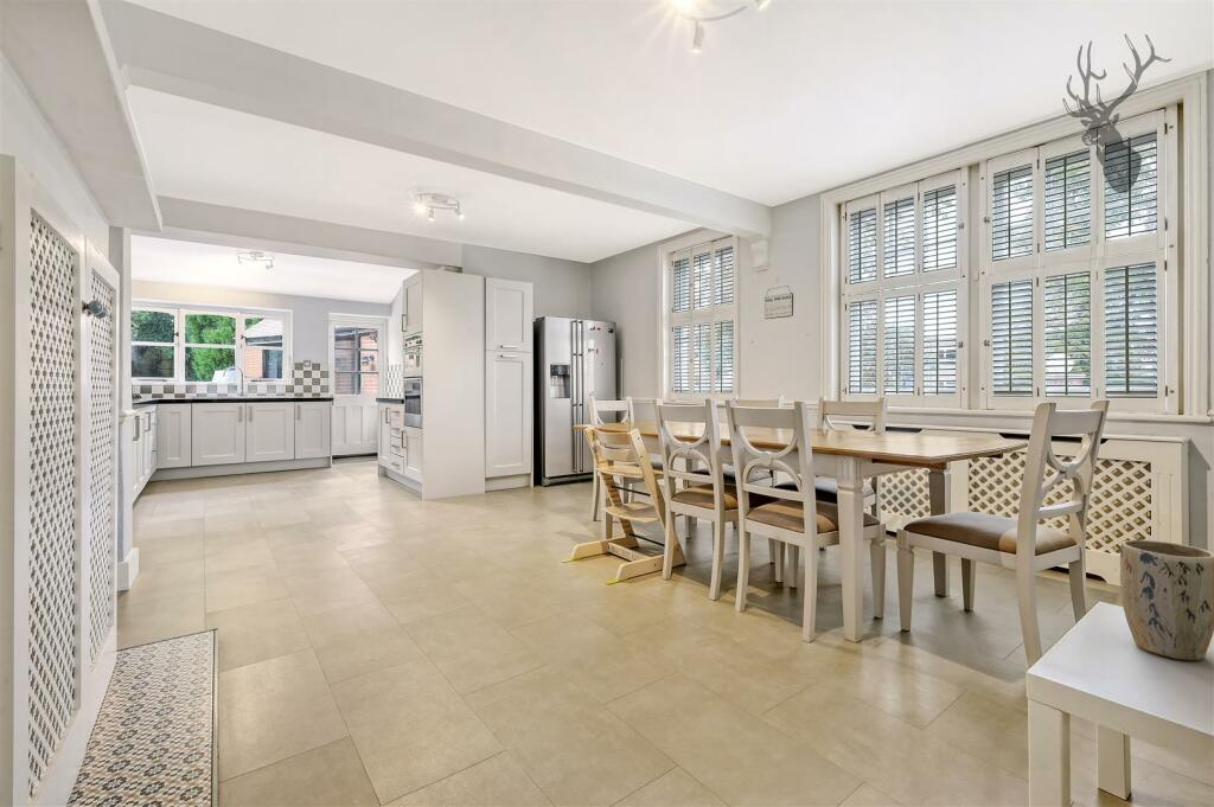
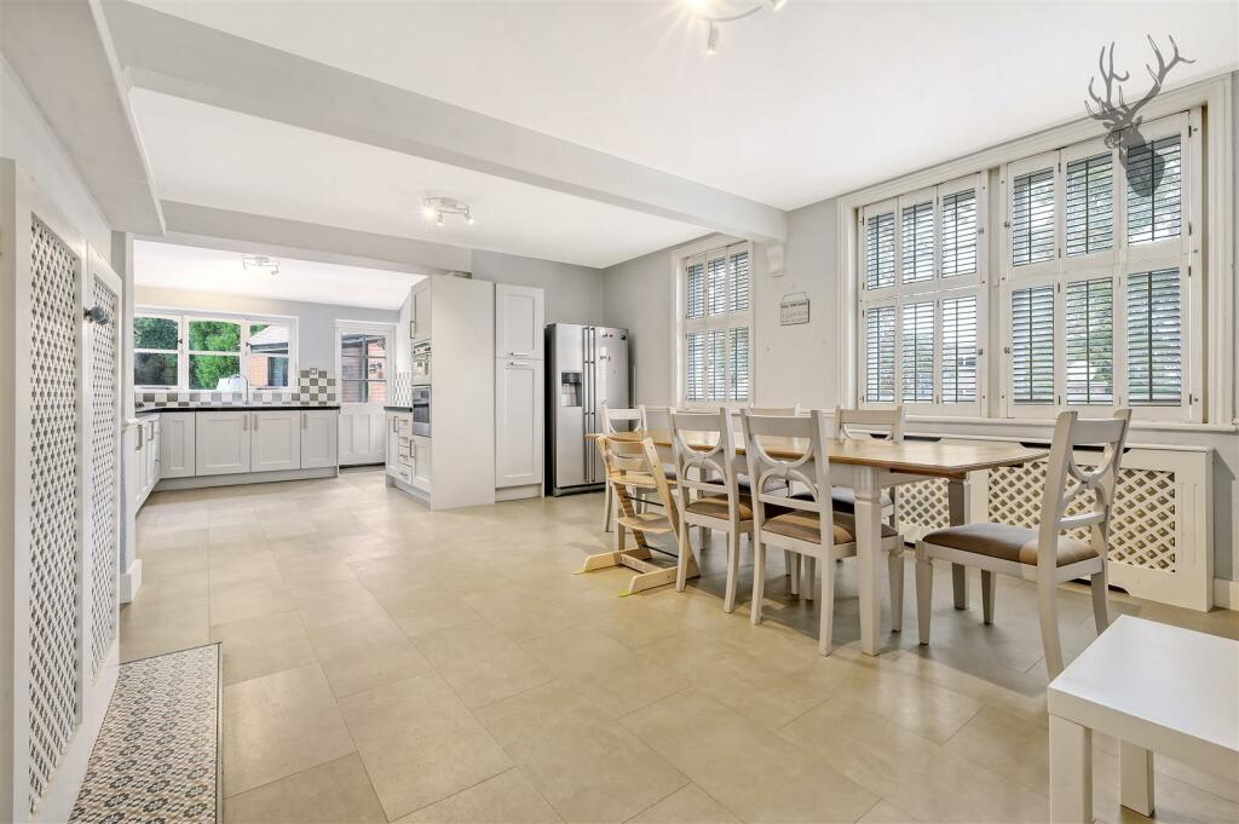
- plant pot (1167, 598)
